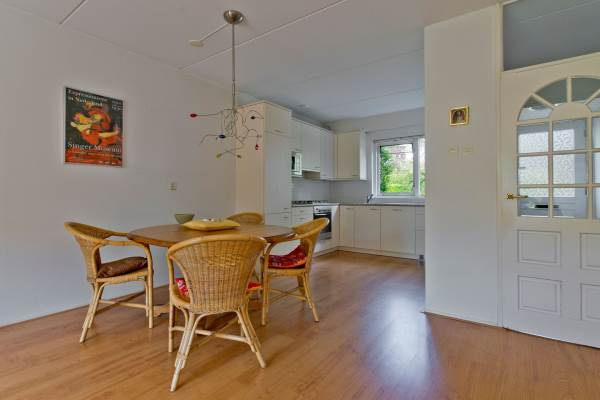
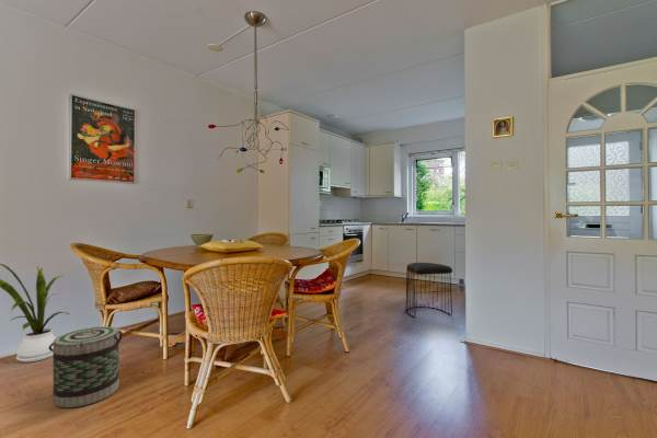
+ stool (425, 288)
+ basket (87, 362)
+ house plant (32, 308)
